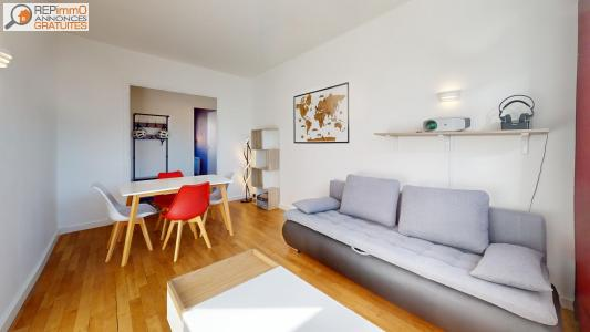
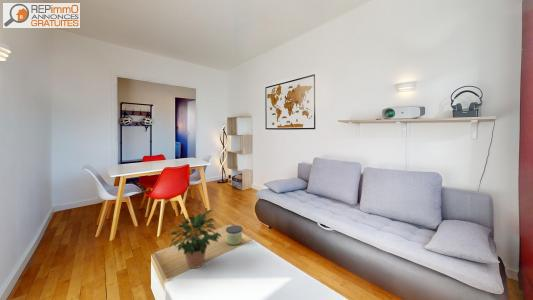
+ candle (234, 235)
+ potted plant (195, 235)
